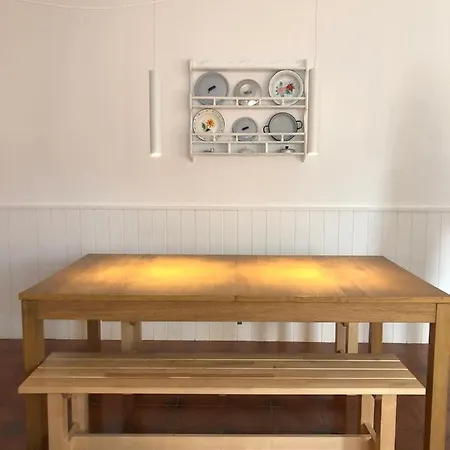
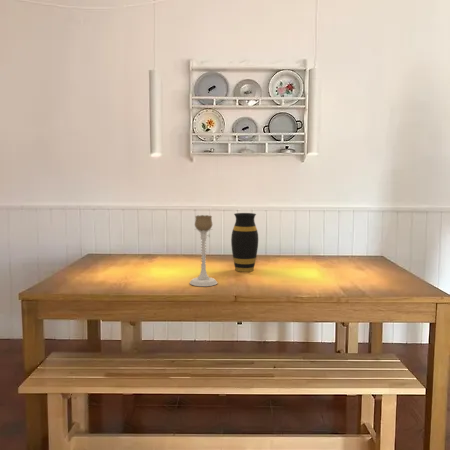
+ candle holder (203, 249)
+ vase (244, 242)
